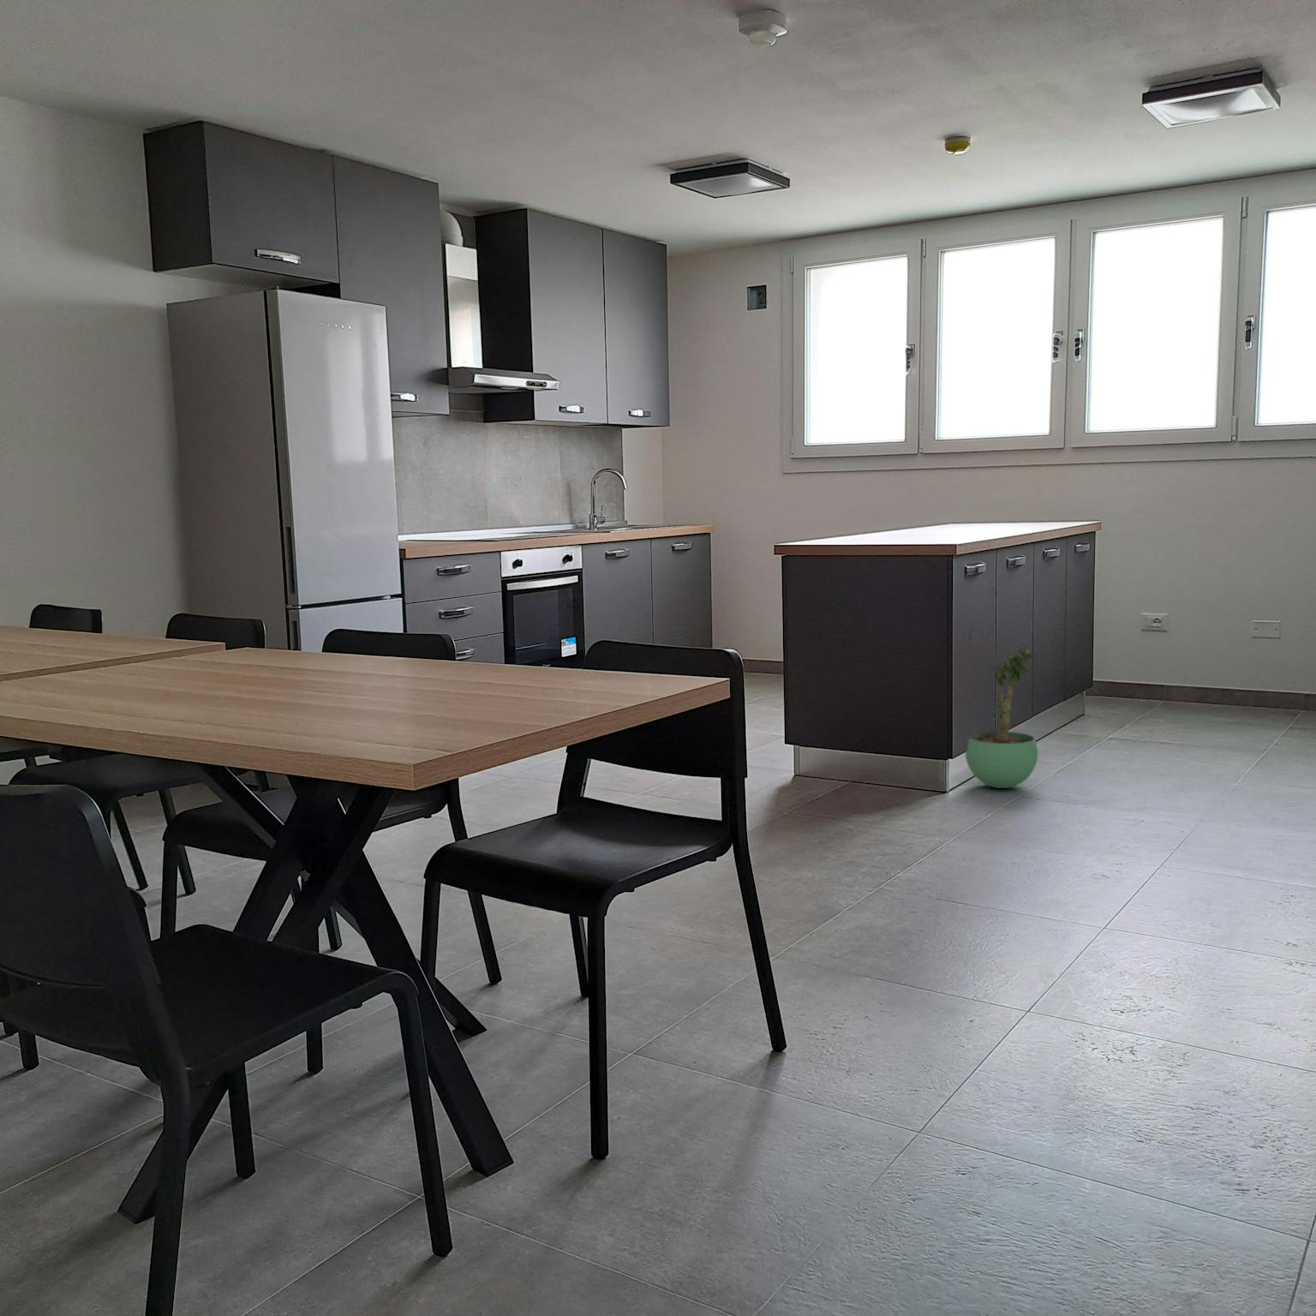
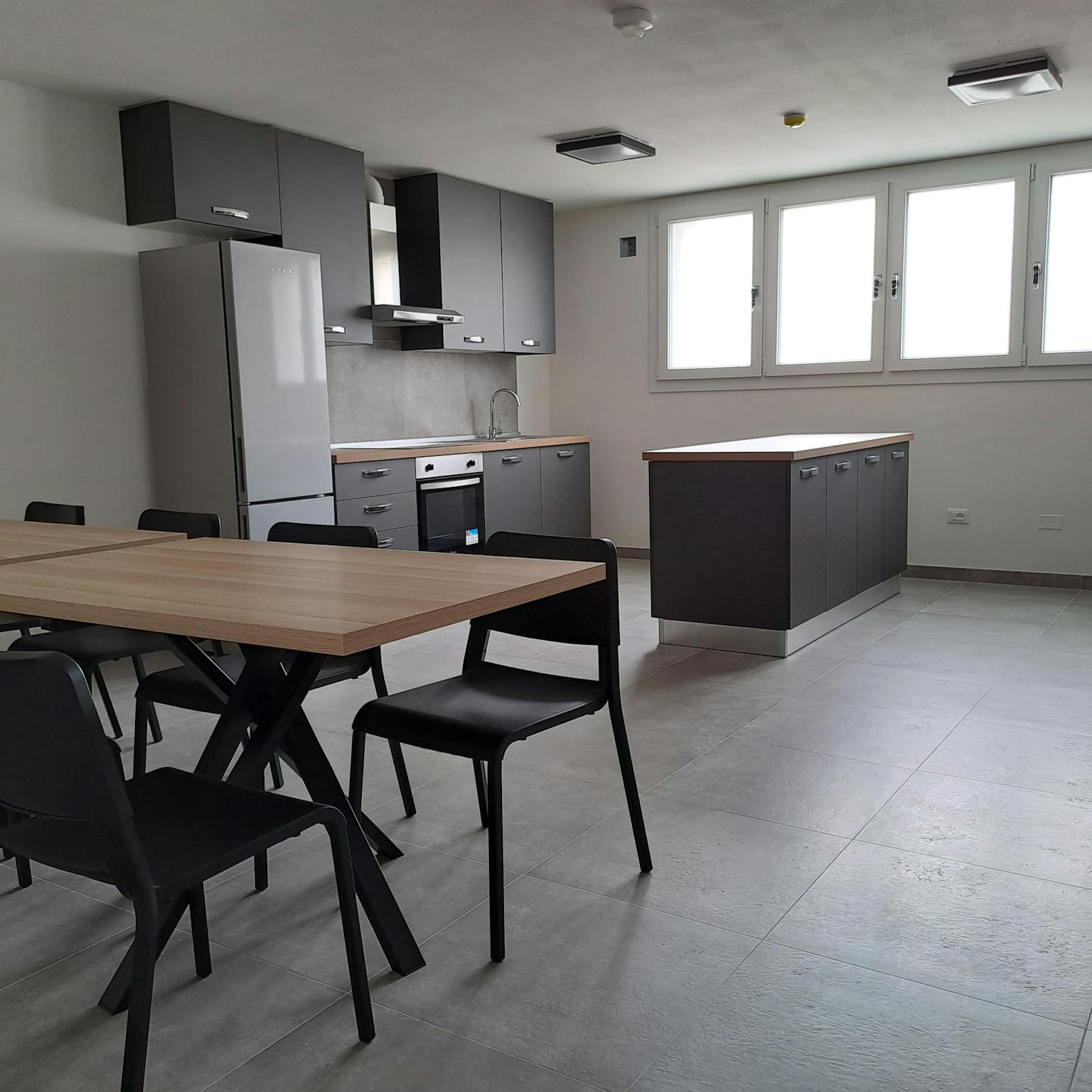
- potted plant (1003, 718)
